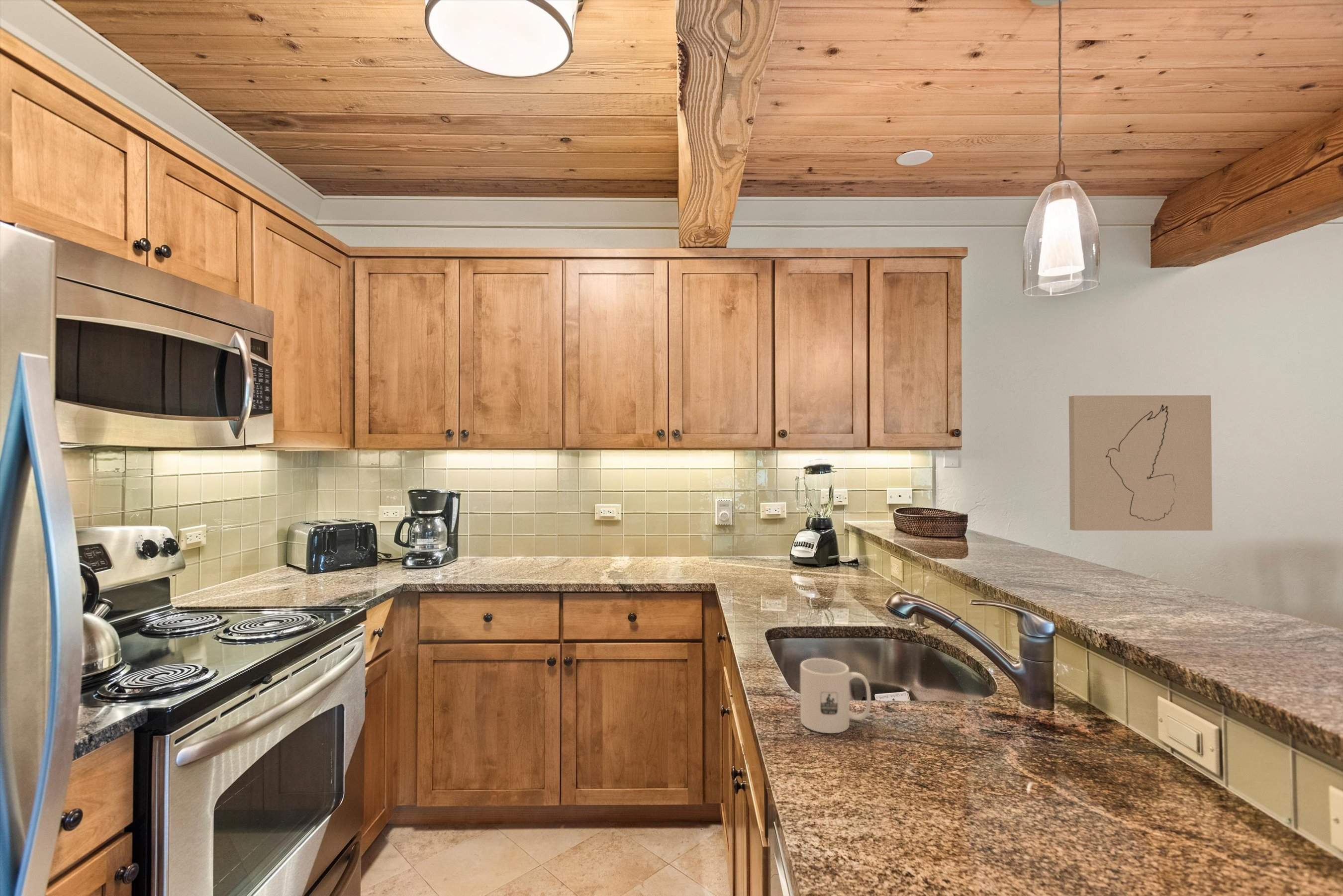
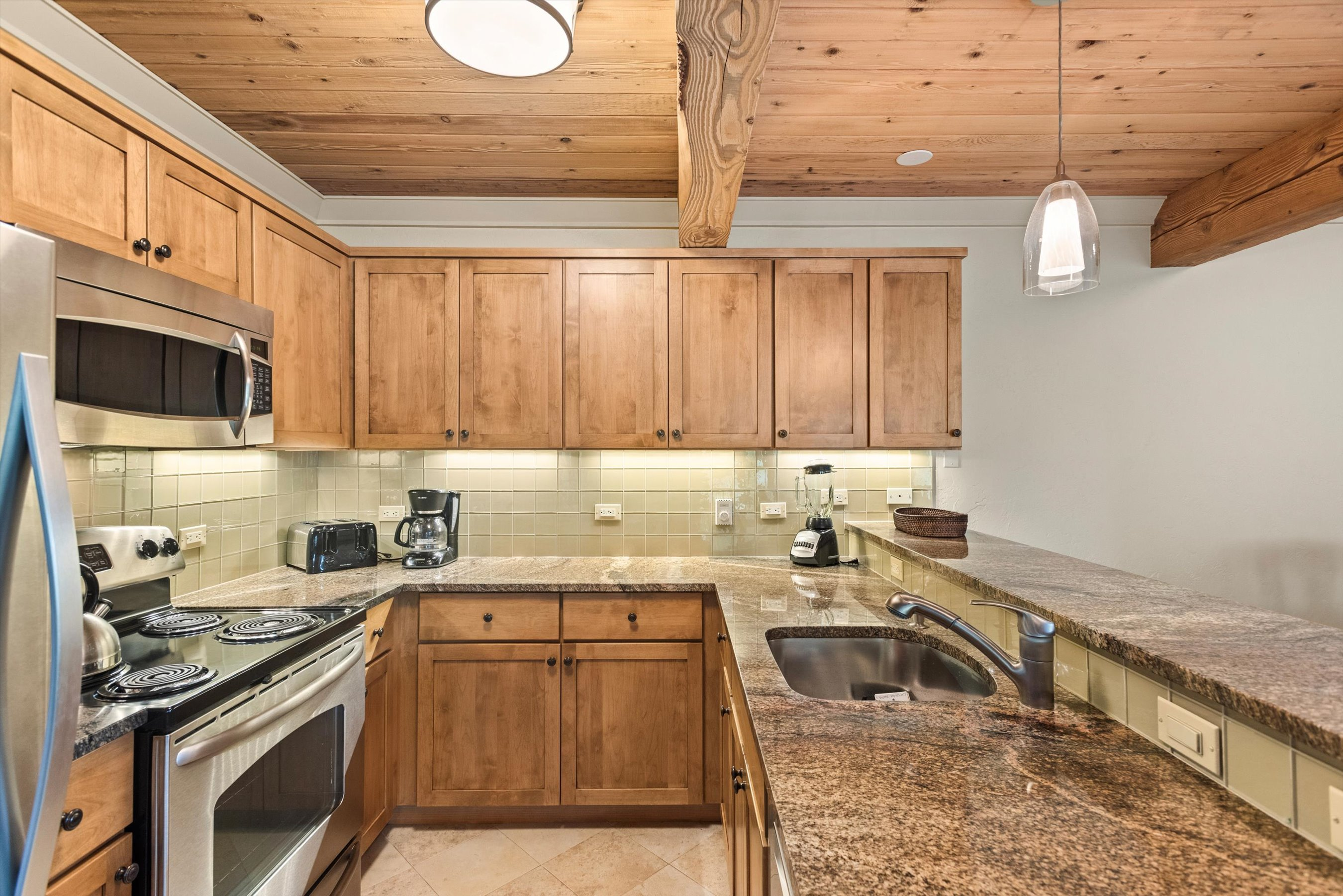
- mug (835, 695)
- wall art (1140, 462)
